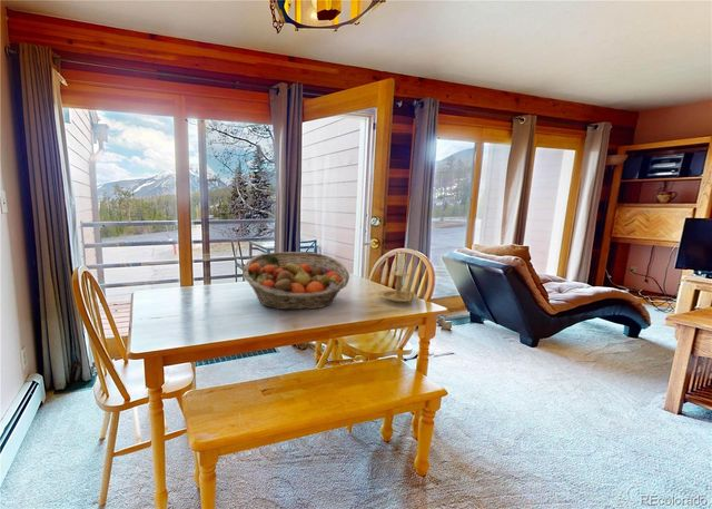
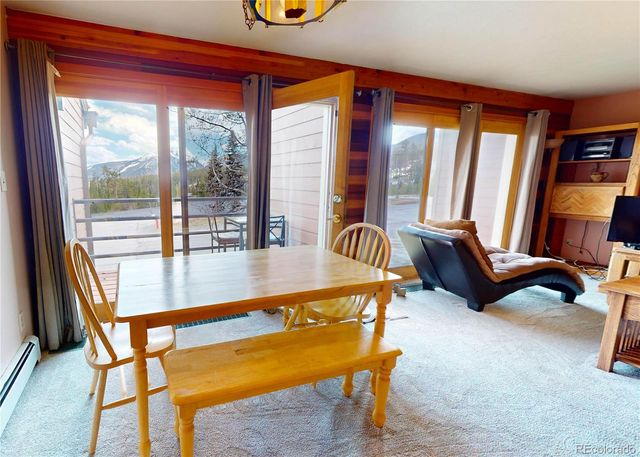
- candle holder (399, 275)
- fruit basket (297, 278)
